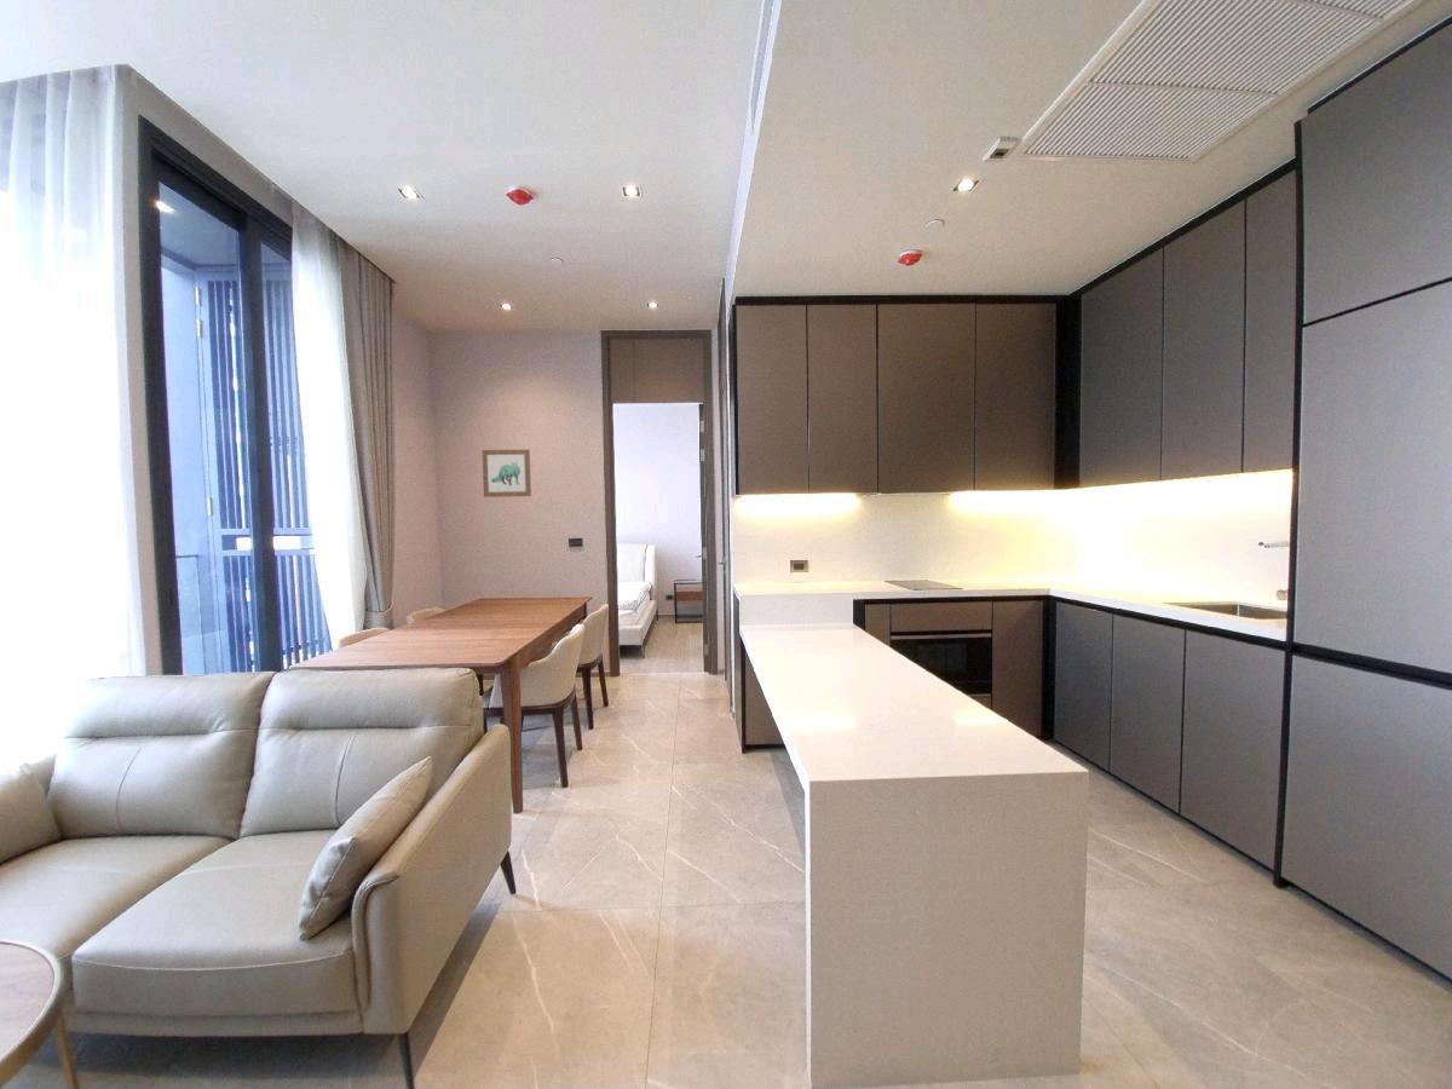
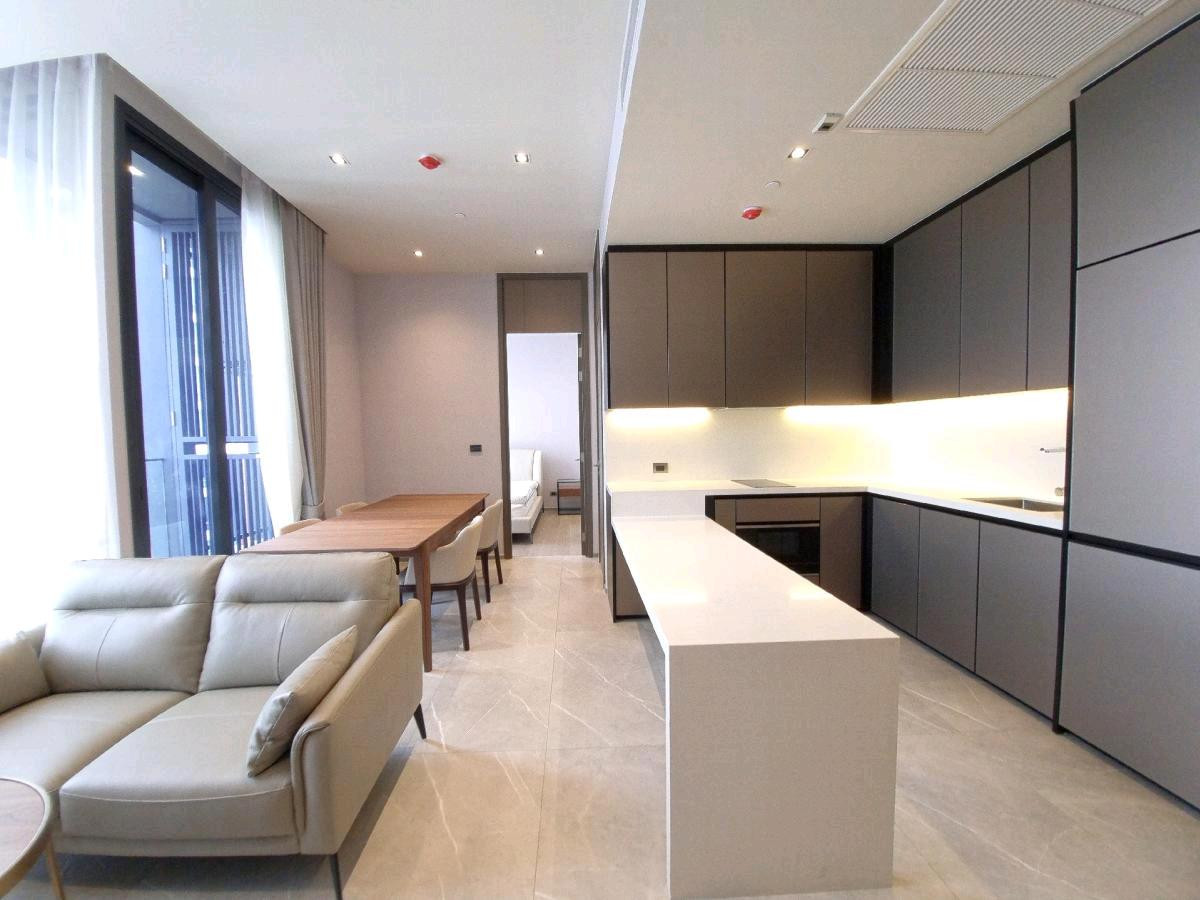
- wall art (506, 473)
